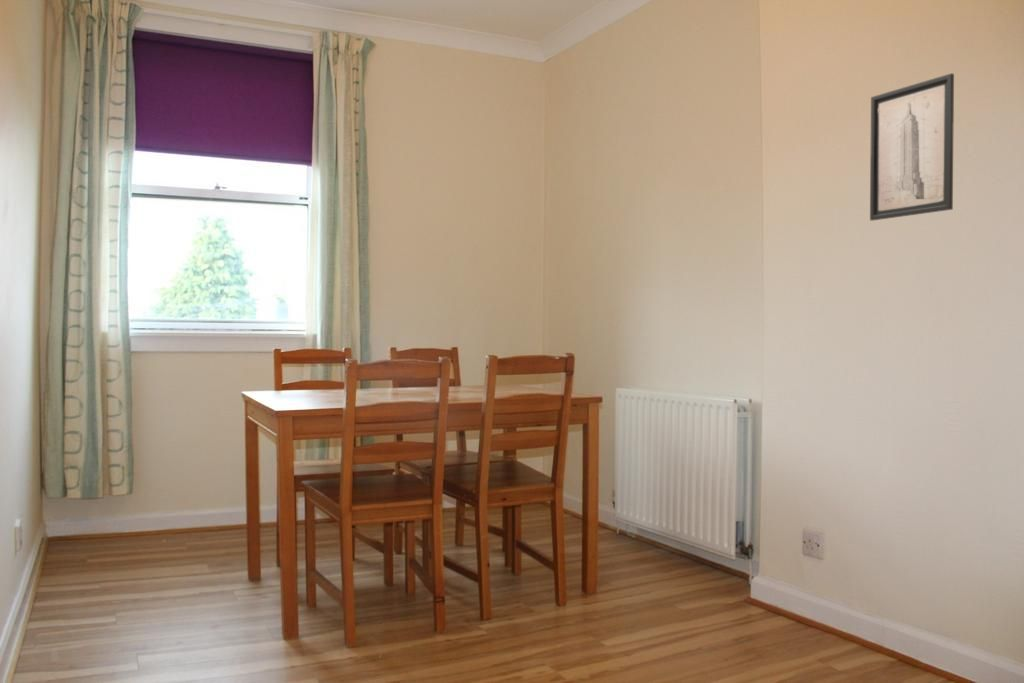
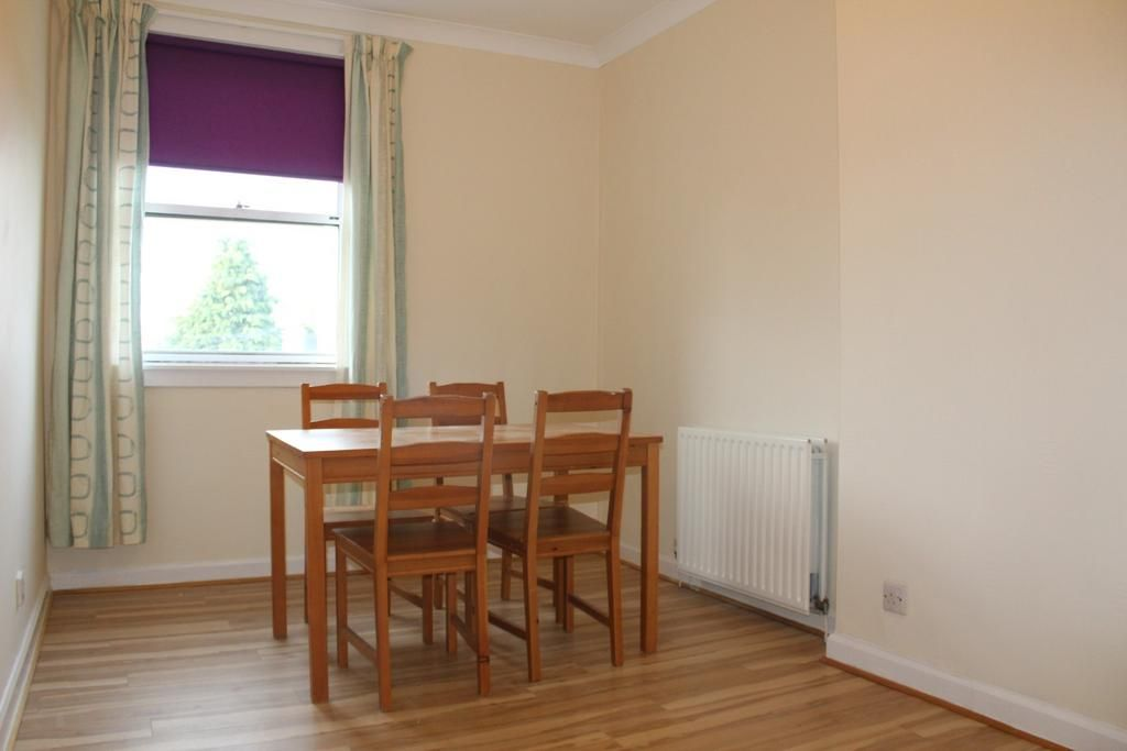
- wall art (909, 150)
